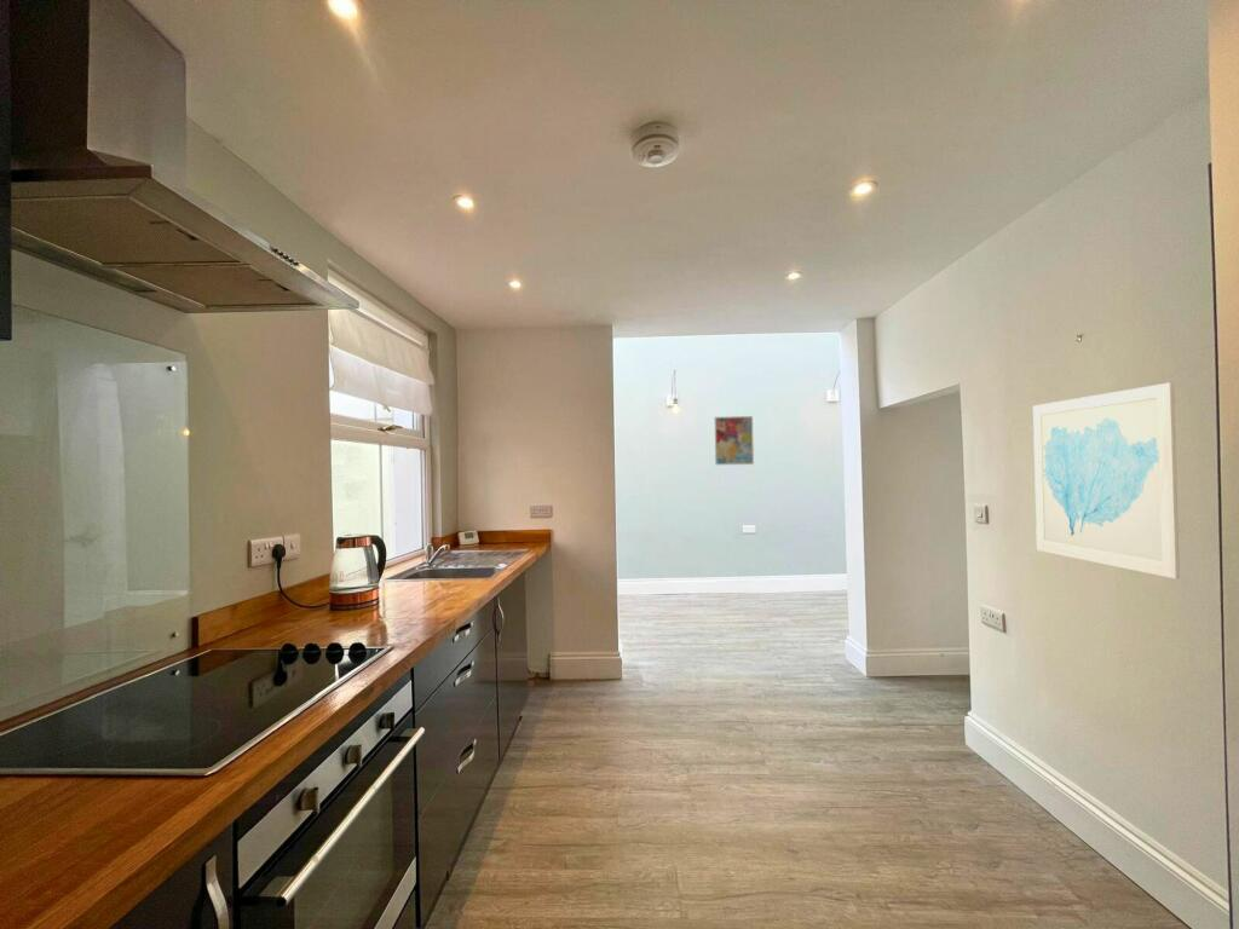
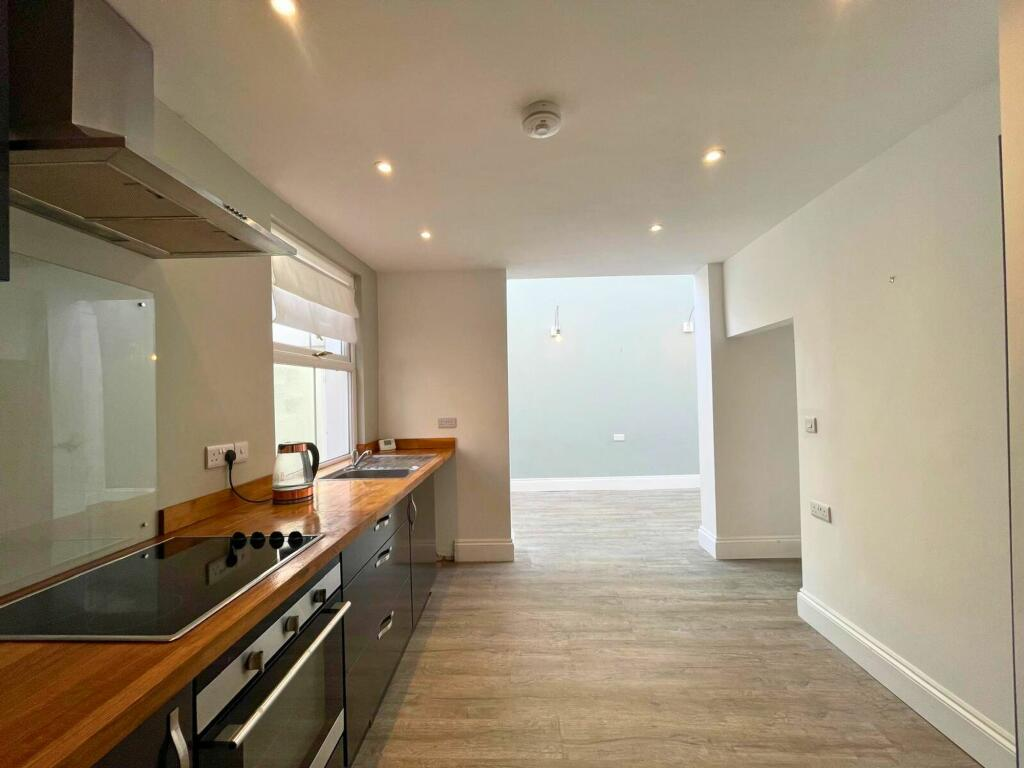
- wall art (1095, 478)
- wall art (733, 440)
